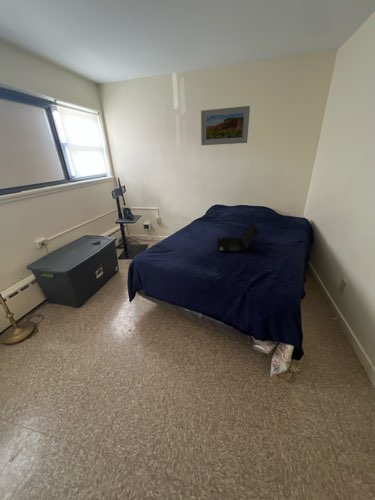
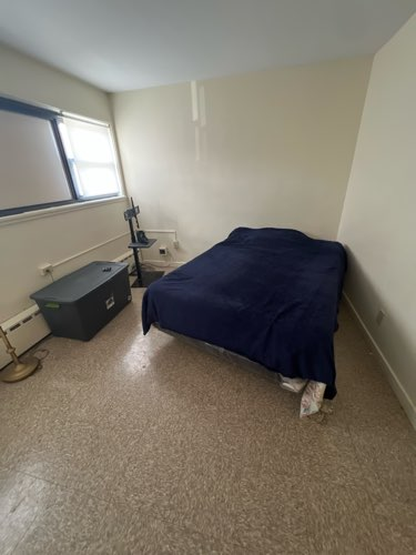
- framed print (224, 126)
- laptop computer (236, 238)
